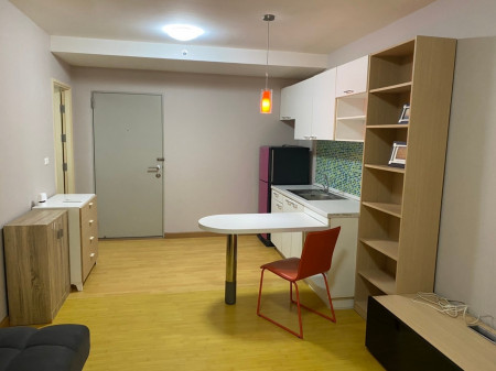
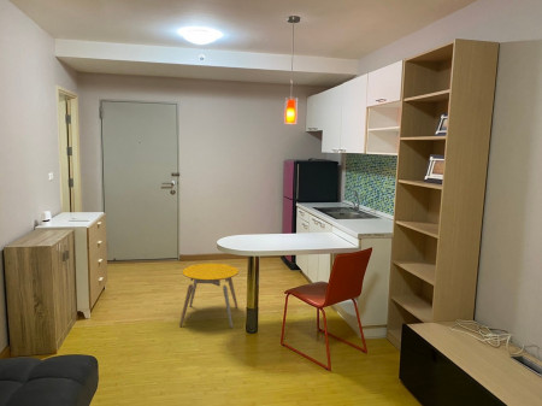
+ stool (212, 283)
